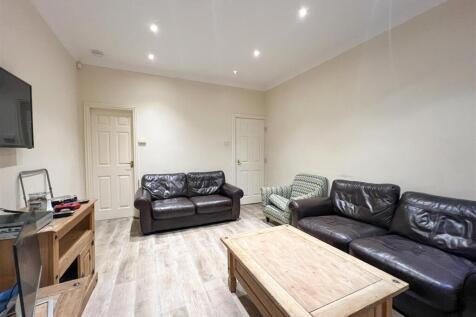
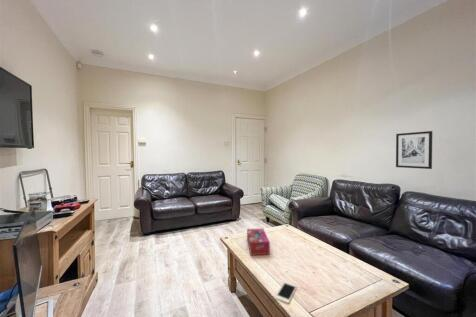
+ tissue box (257, 240)
+ cell phone (286, 291)
+ wall art (412, 150)
